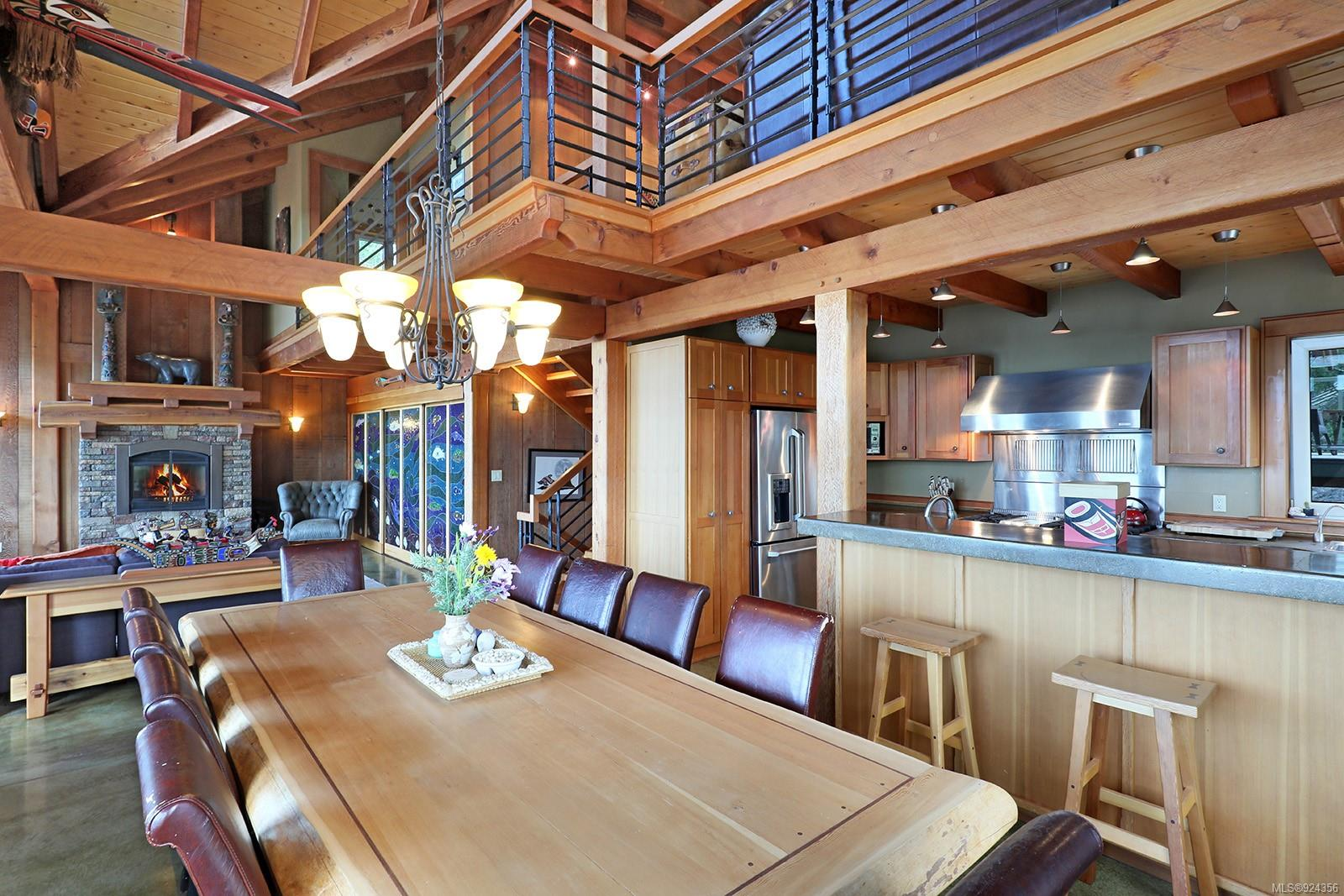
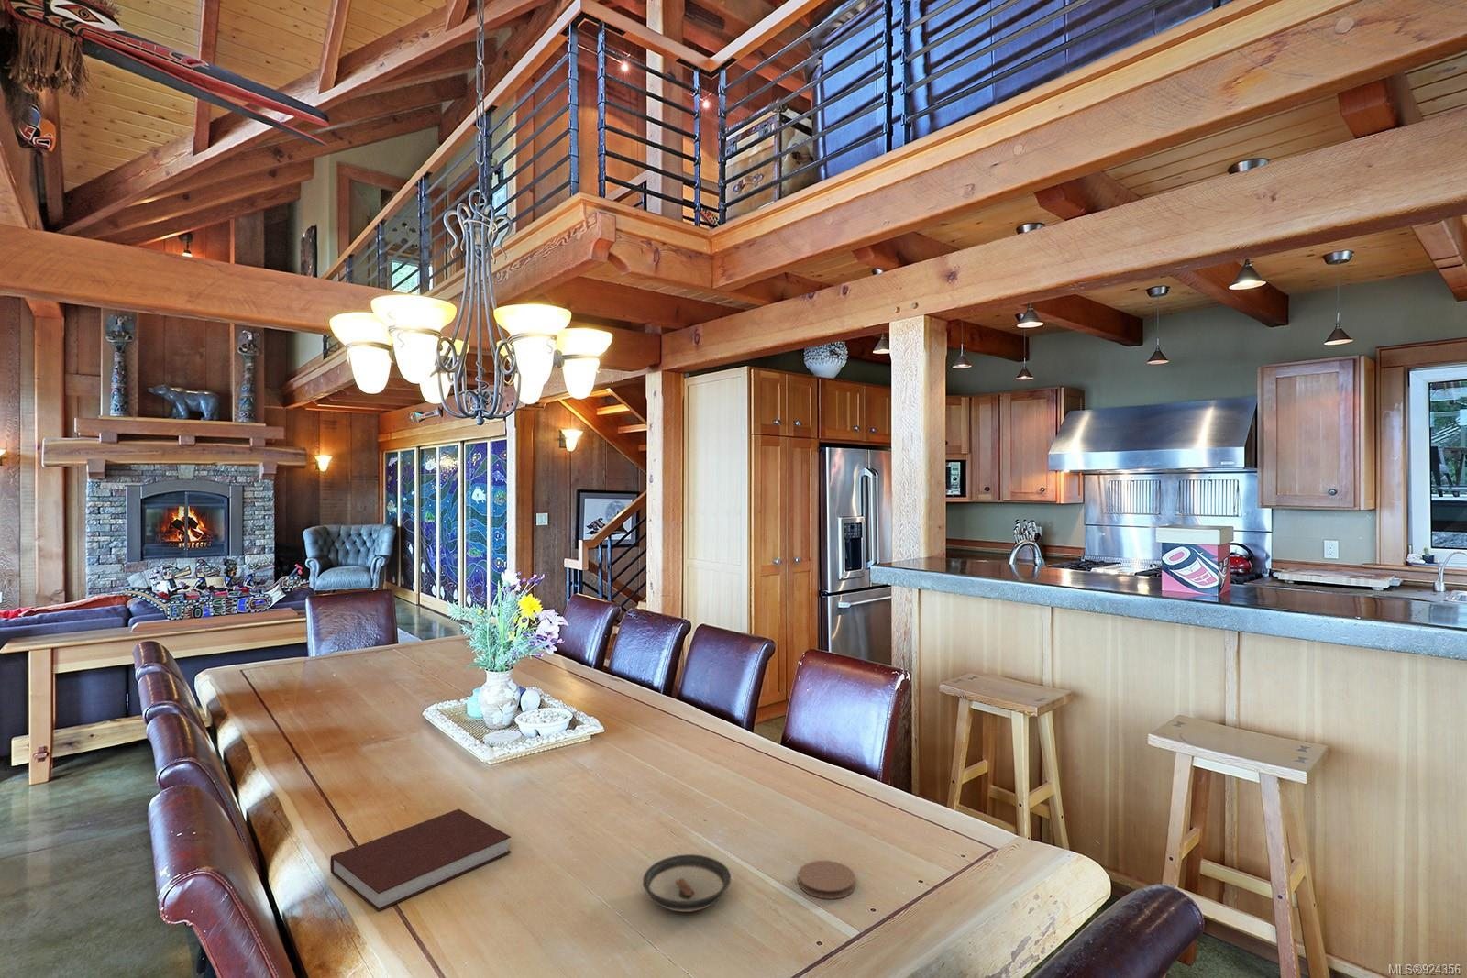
+ notebook (422, 854)
+ saucer (687, 887)
+ coaster (826, 878)
